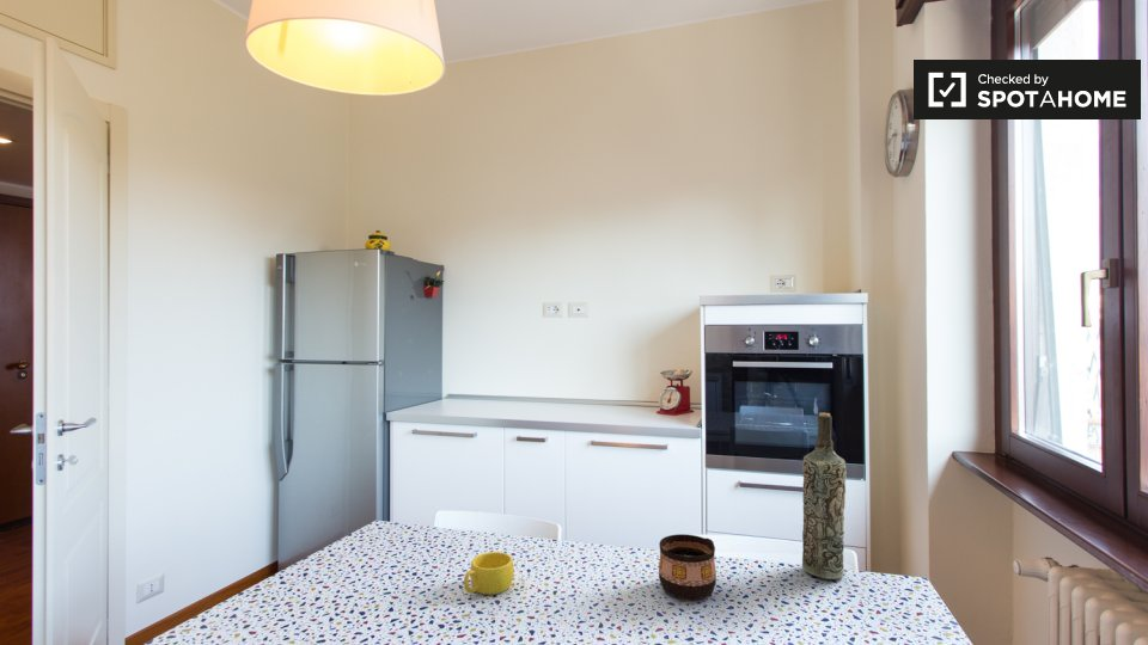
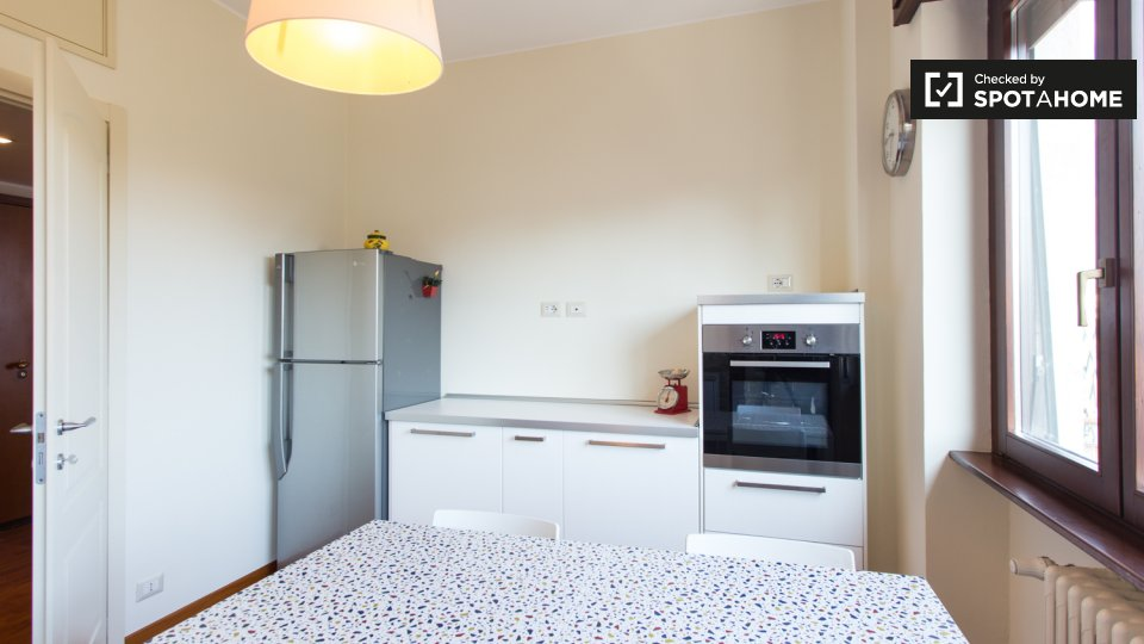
- cup (487, 575)
- bottle (823, 492)
- cup (690, 566)
